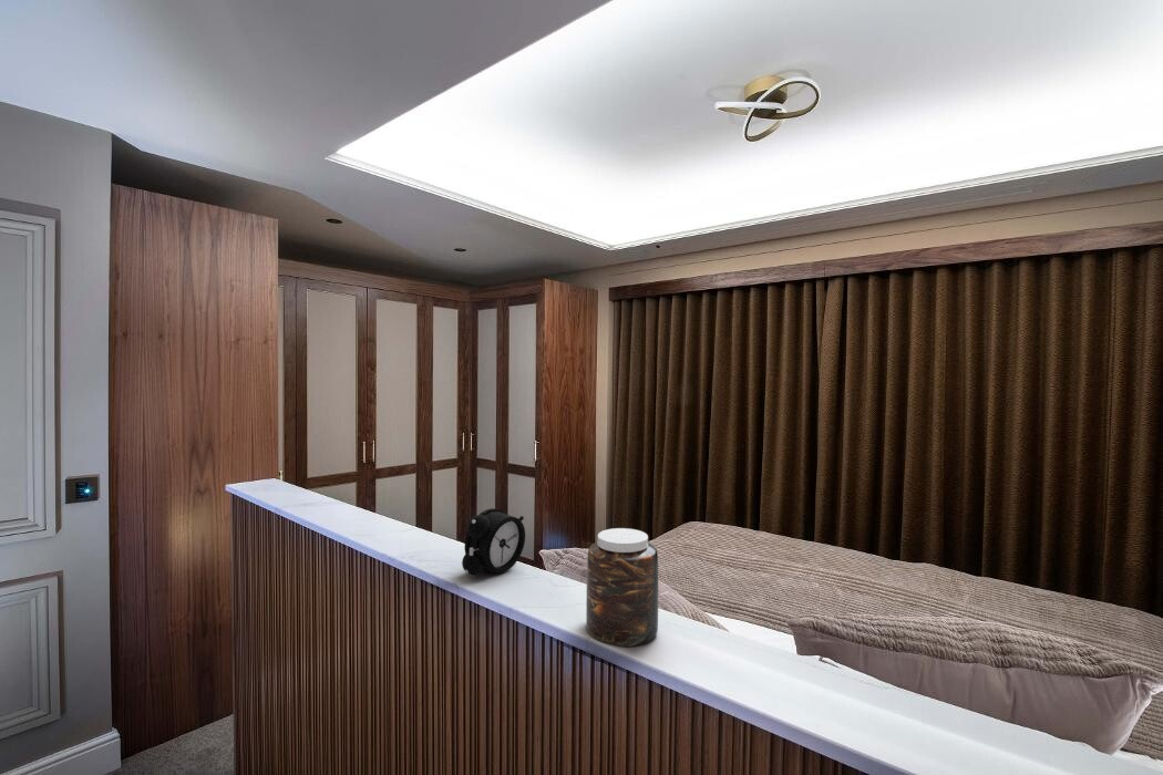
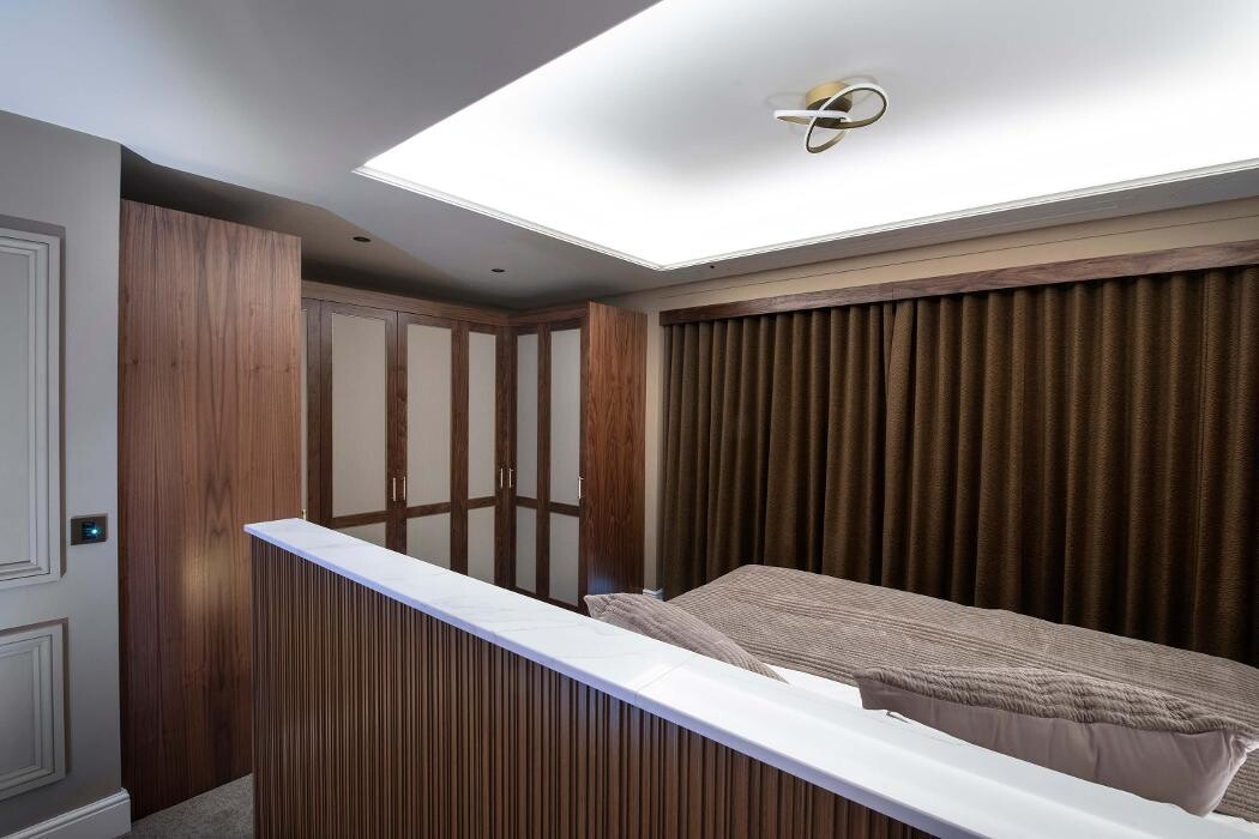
- alarm clock (494, 540)
- jar (621, 581)
